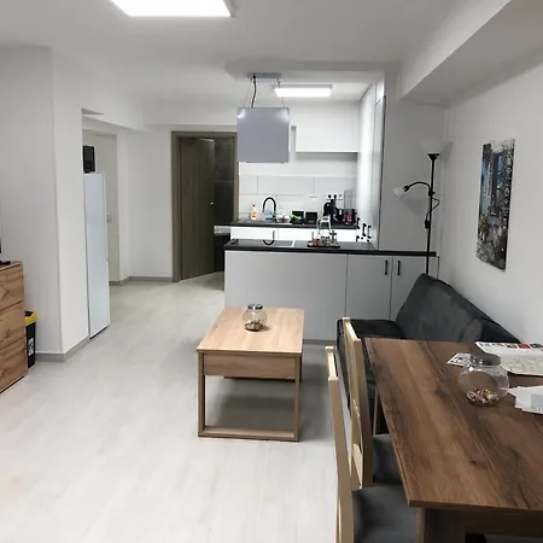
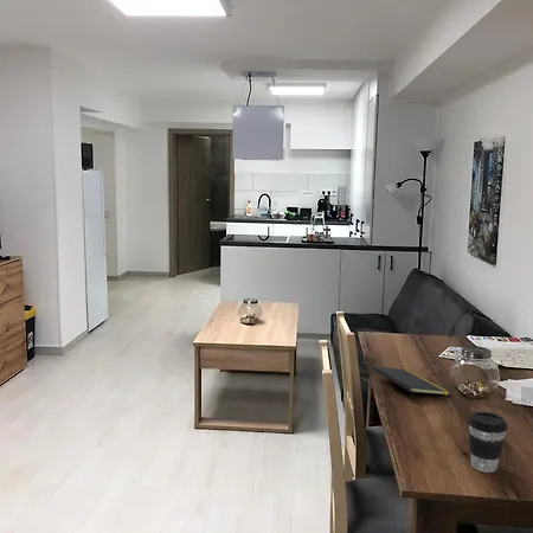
+ notepad (409, 379)
+ coffee cup (486, 442)
